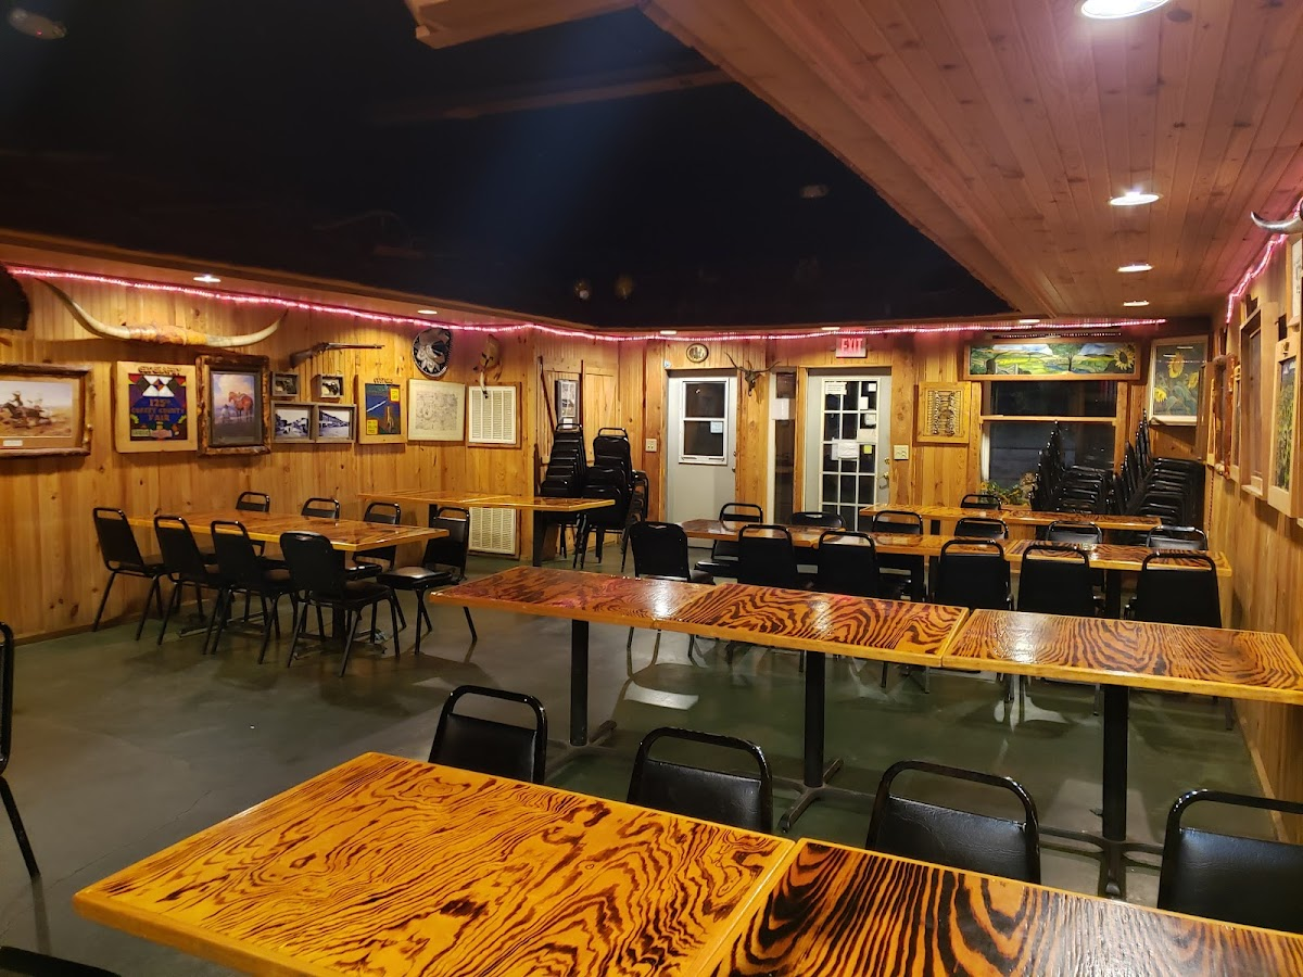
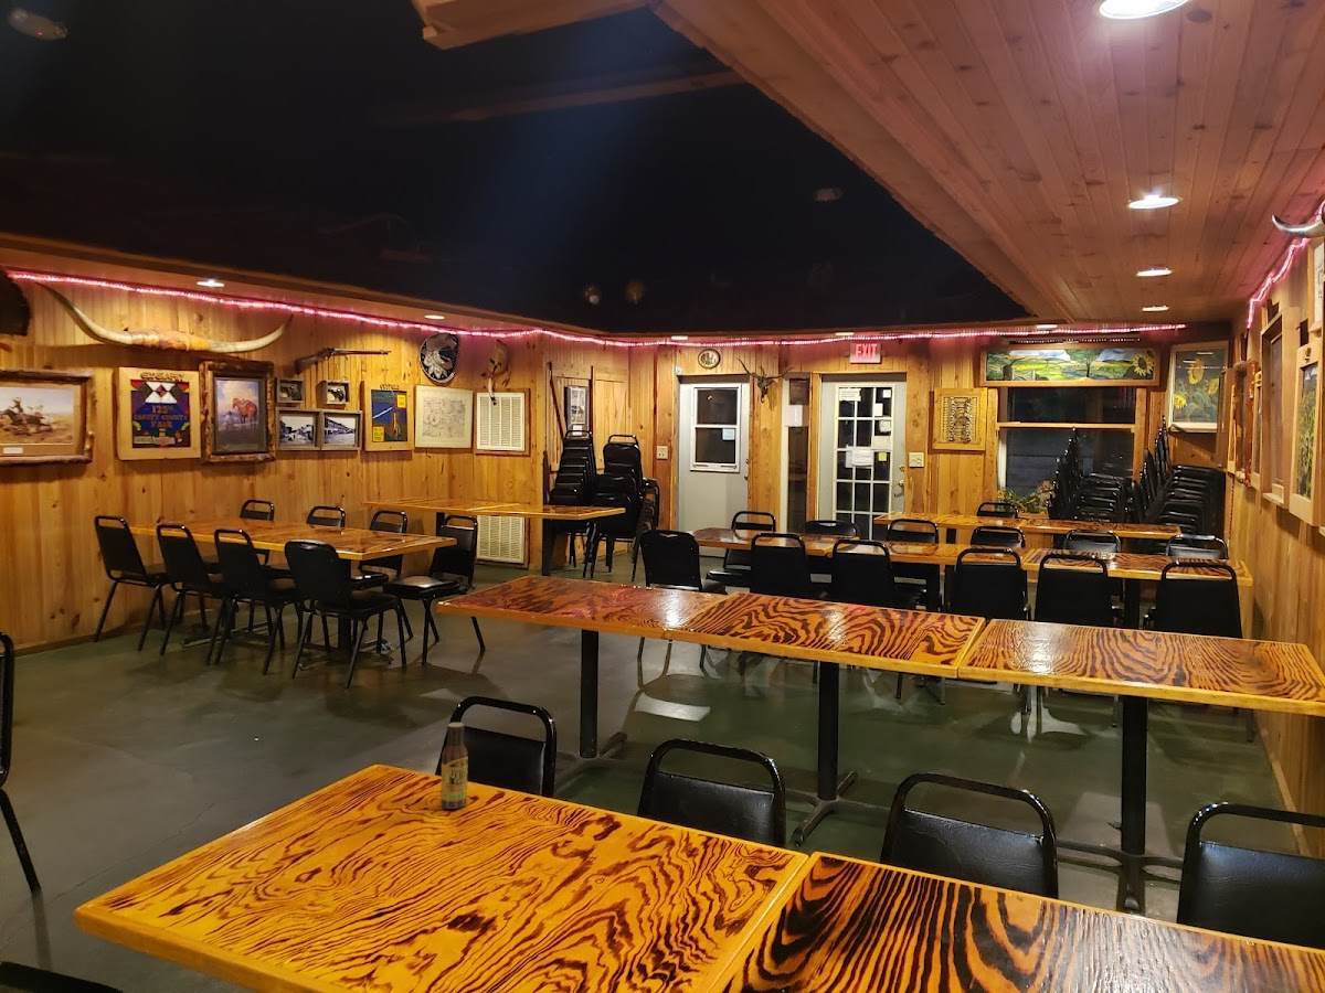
+ sauce bottle (454, 765)
